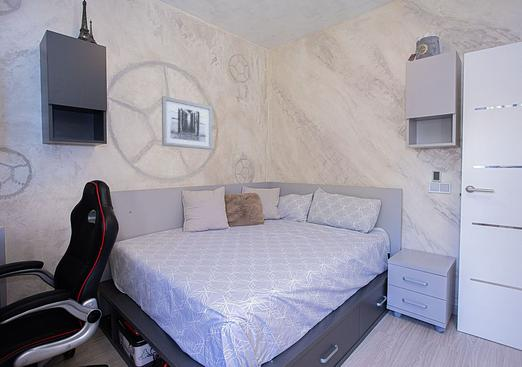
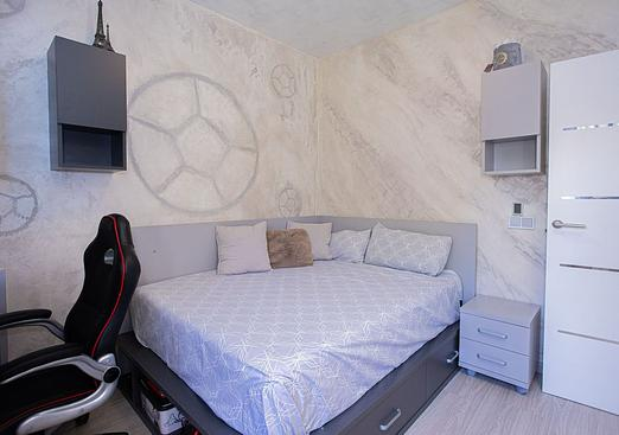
- wall art (188, 124)
